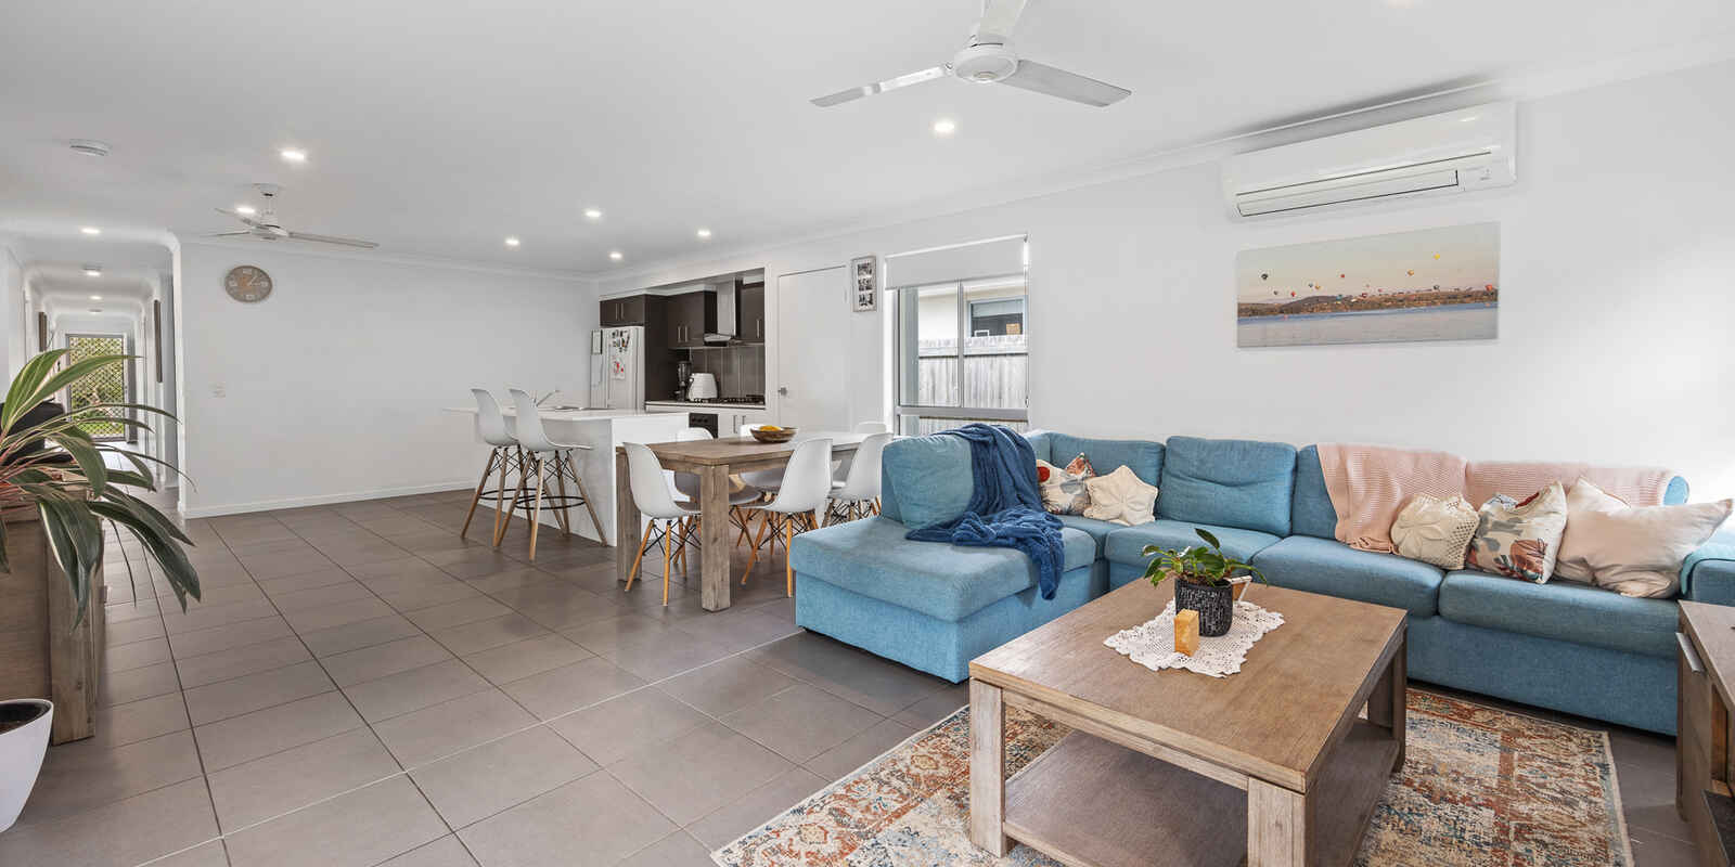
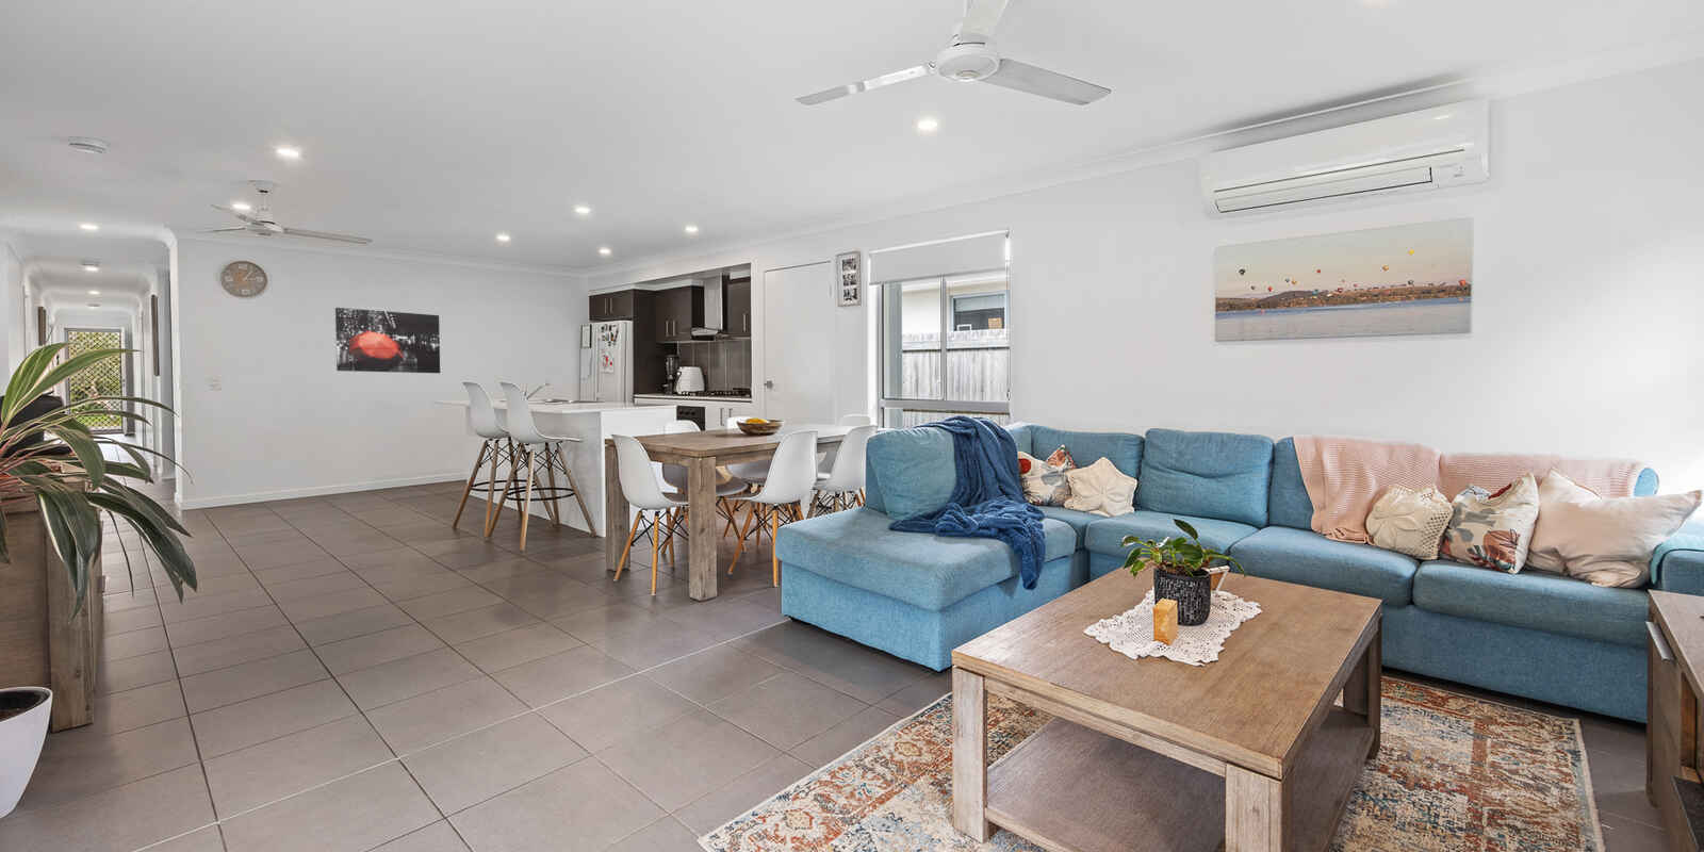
+ wall art (390, 342)
